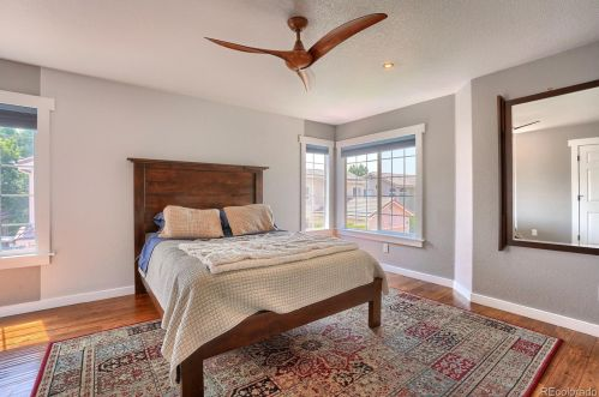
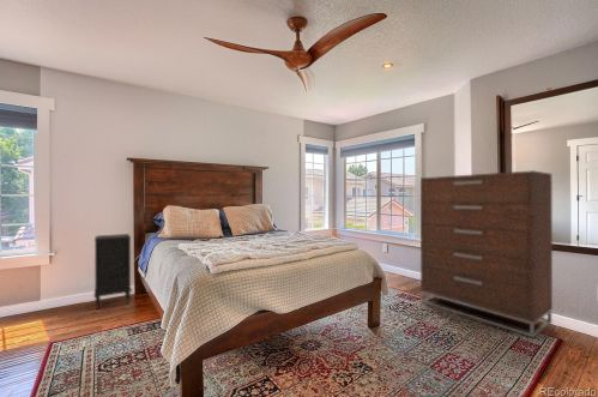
+ nightstand (113, 269)
+ dresser (479, 243)
